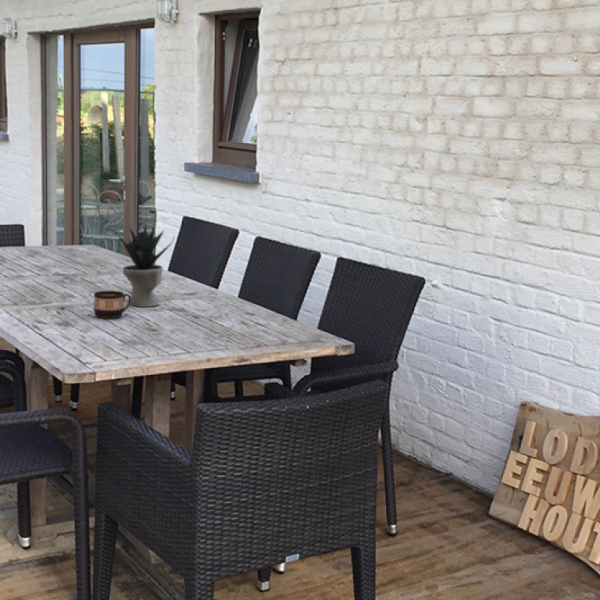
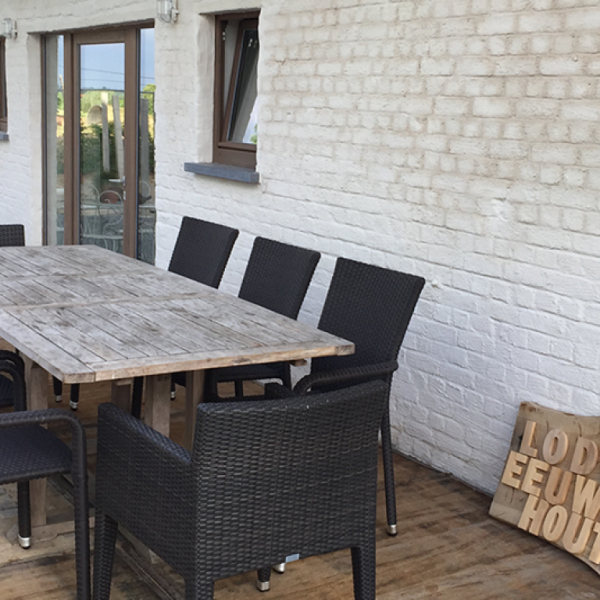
- cup (110, 304)
- potted plant (145, 263)
